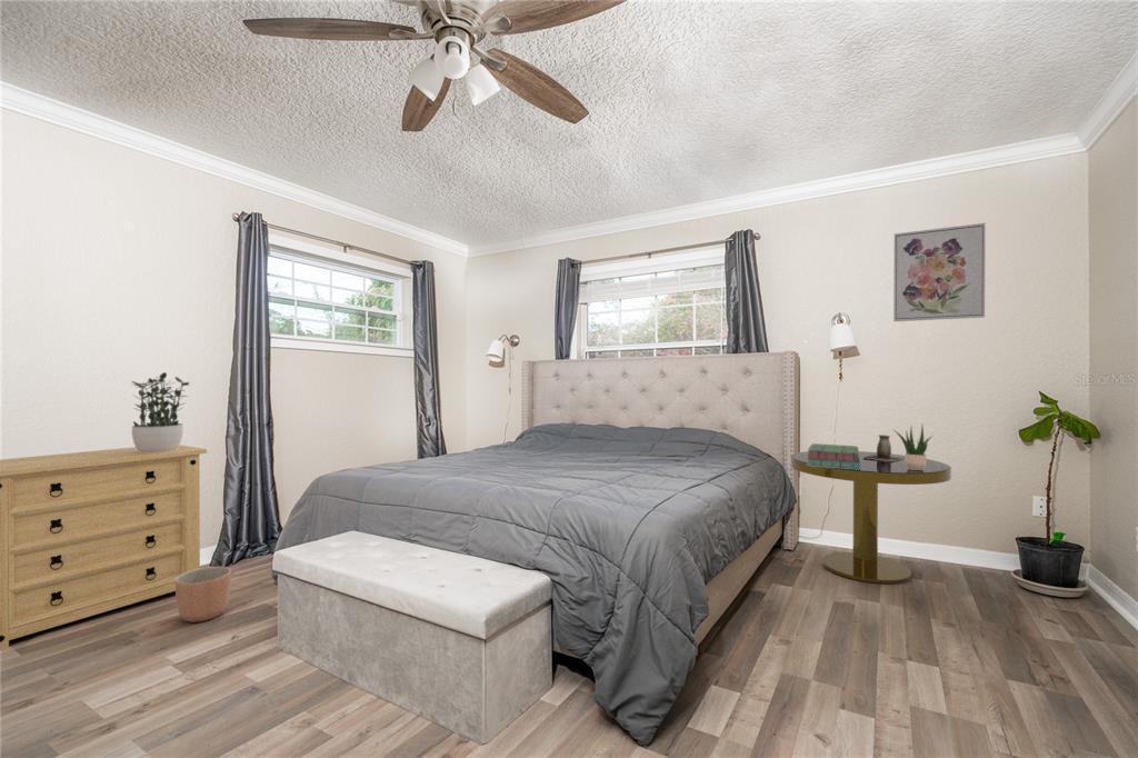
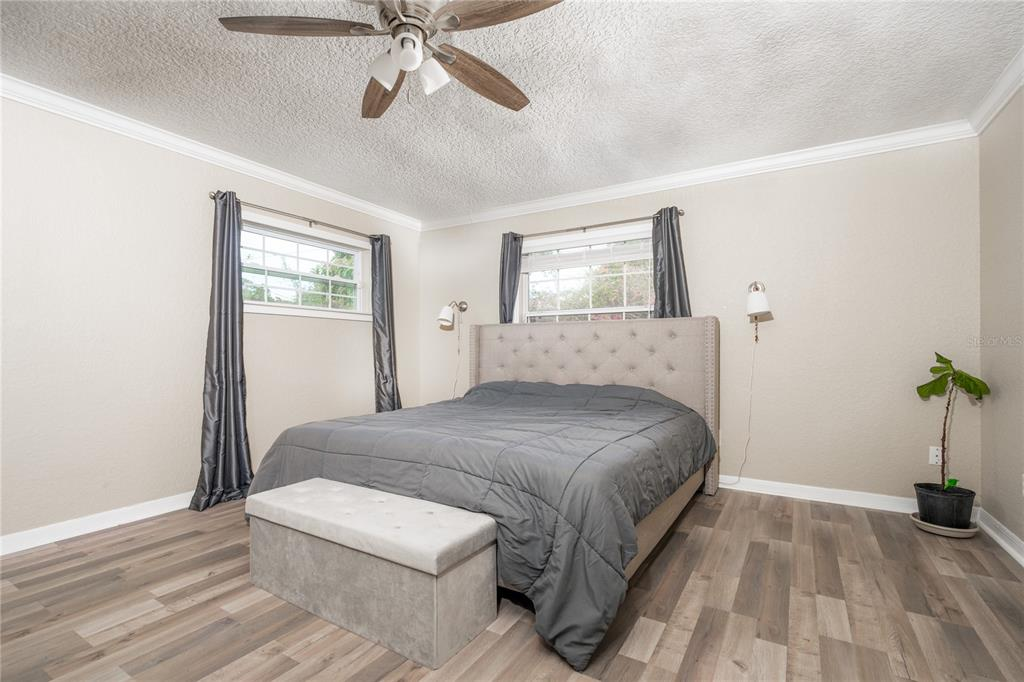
- potted plant (914, 445)
- wall art (937, 273)
- potted plant (161, 410)
- dresser (92, 532)
- side table (865, 515)
- planter (203, 595)
- stack of books (833, 455)
- decorative vase (882, 446)
